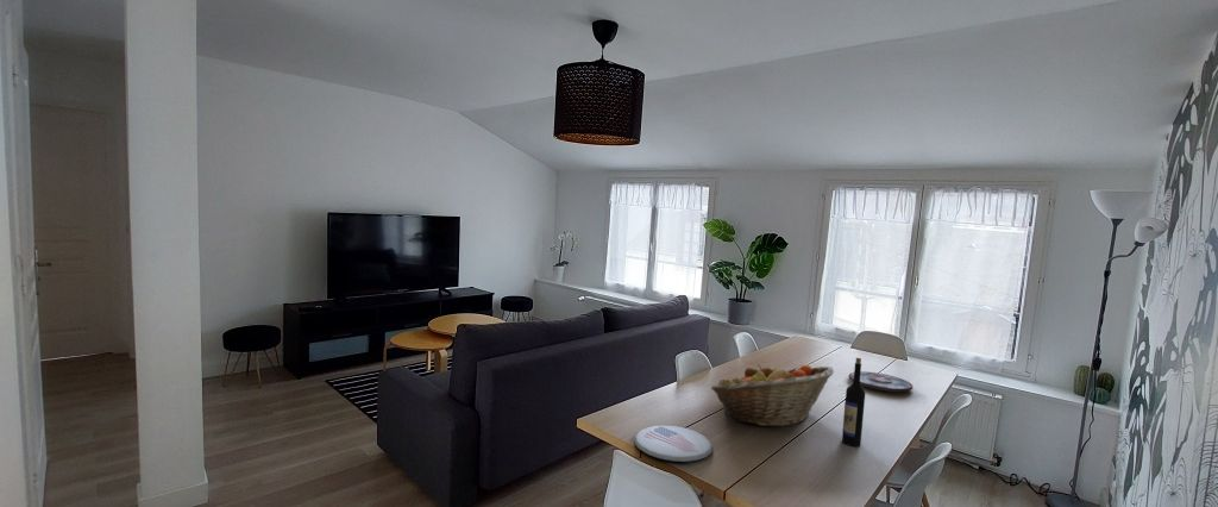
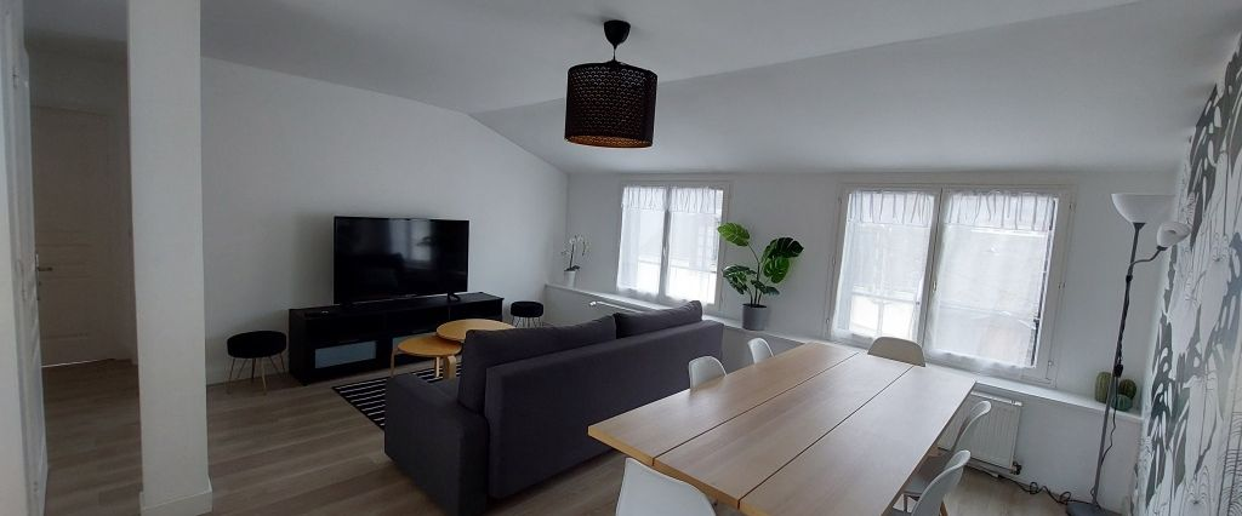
- plate (879, 381)
- wine bottle (854, 400)
- plate (672, 440)
- fruit basket (772, 388)
